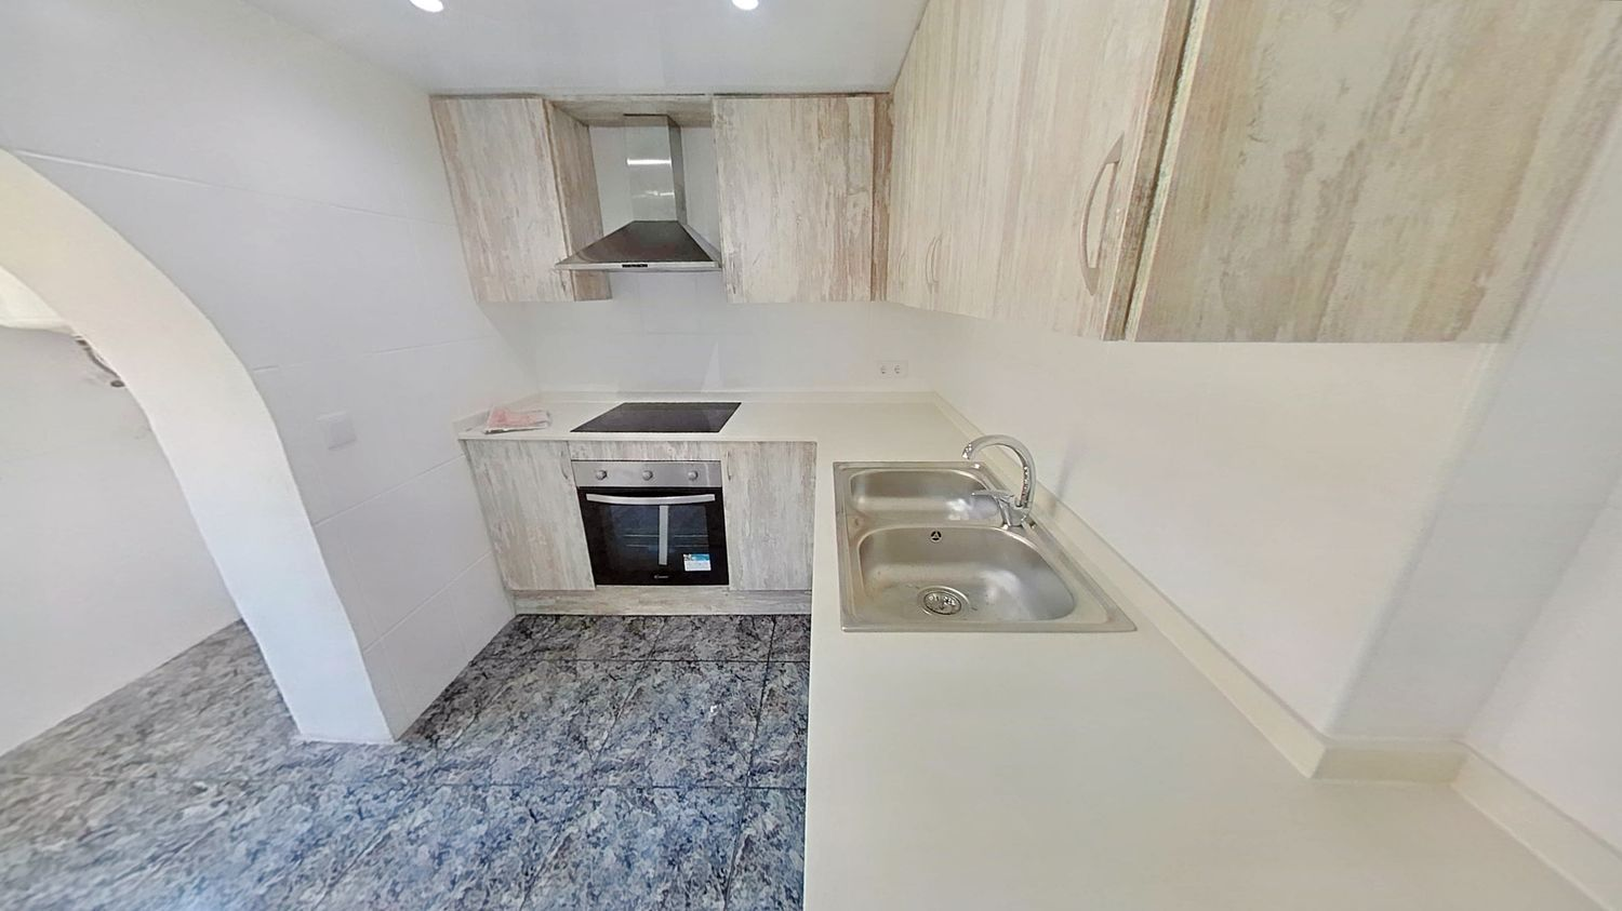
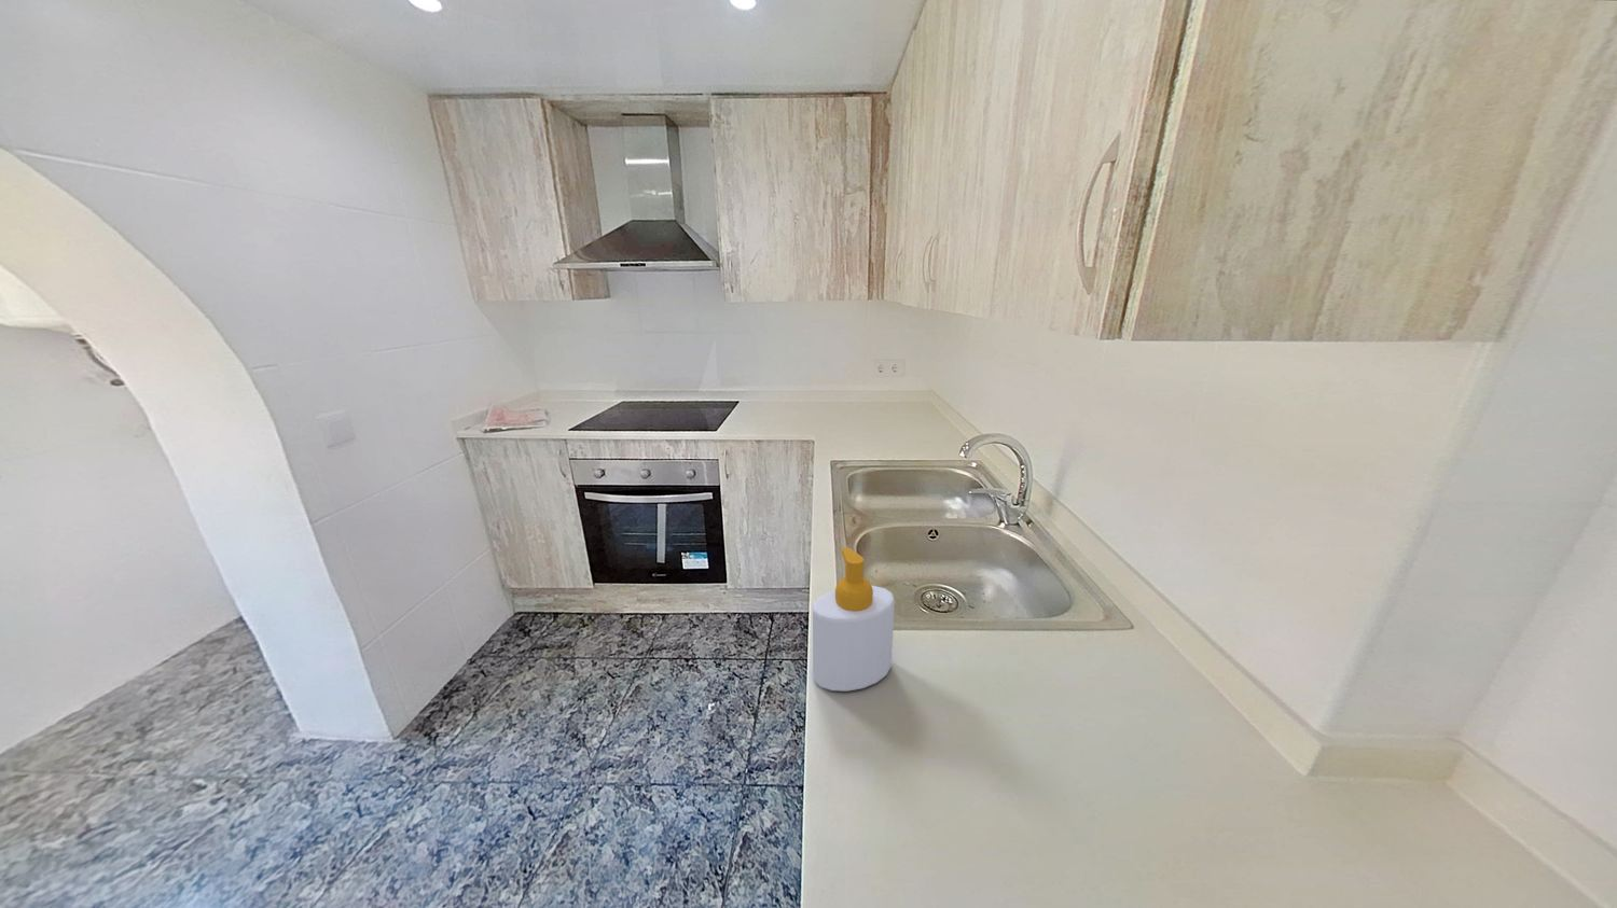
+ soap bottle (853, 617)
